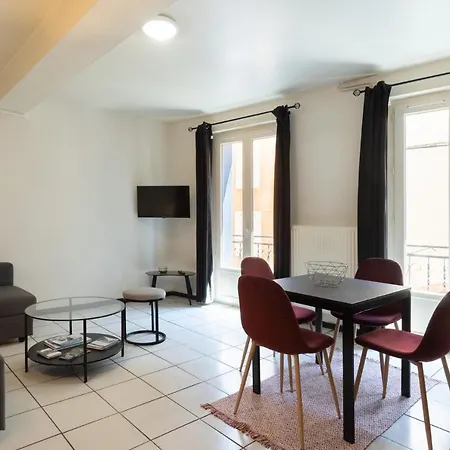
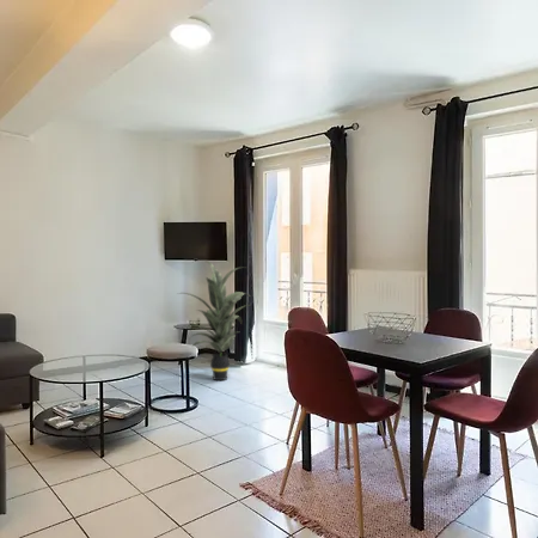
+ indoor plant (218, 319)
